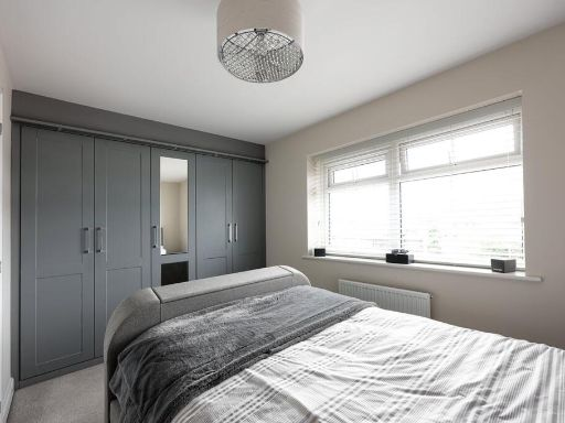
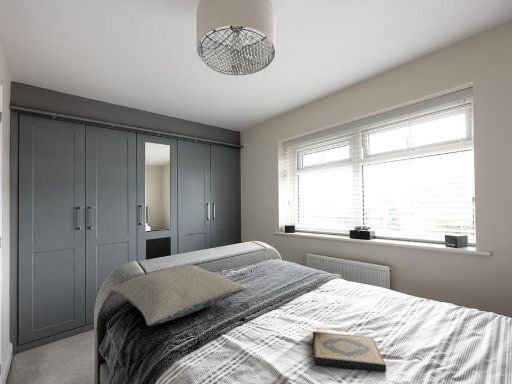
+ pillow (178, 288)
+ hardback book (345, 350)
